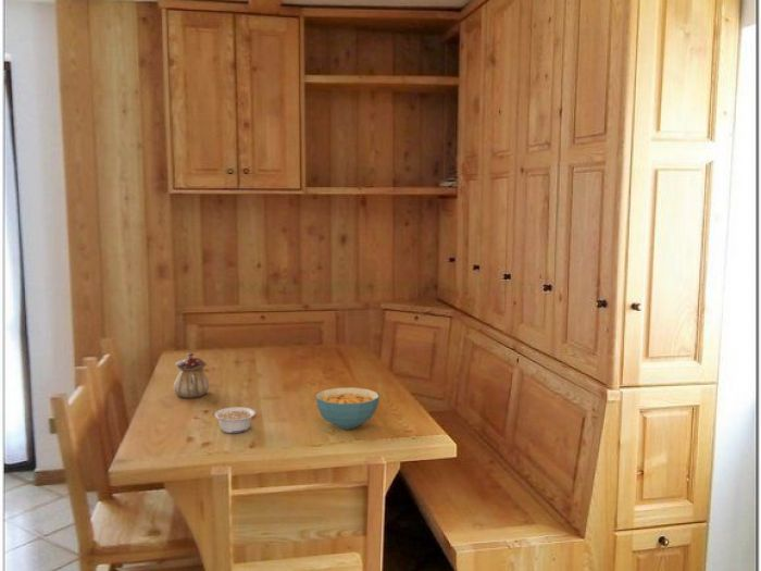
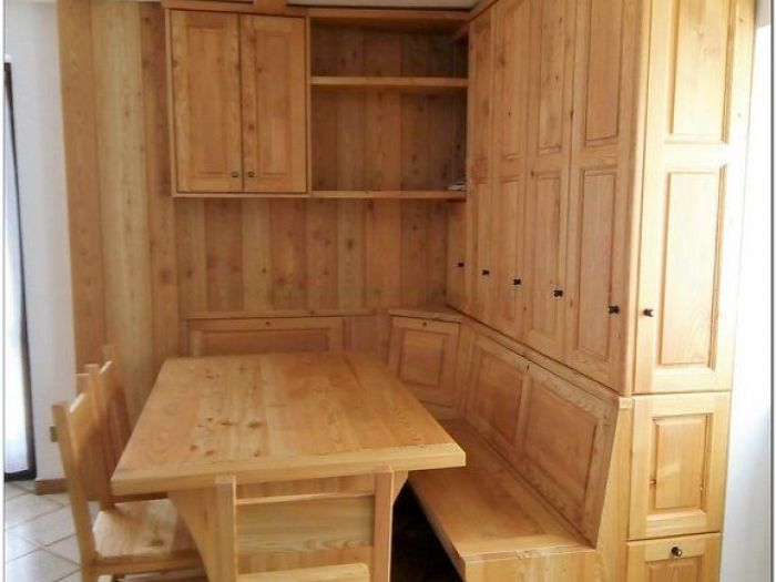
- legume (235, 420)
- cereal bowl (347, 410)
- teapot (191, 373)
